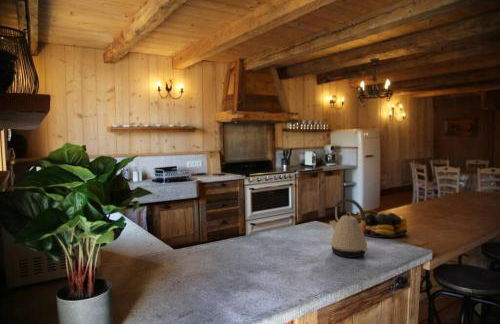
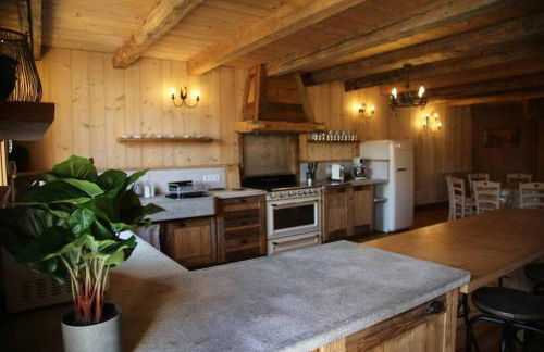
- kettle (347, 226)
- fruit bowl (374, 219)
